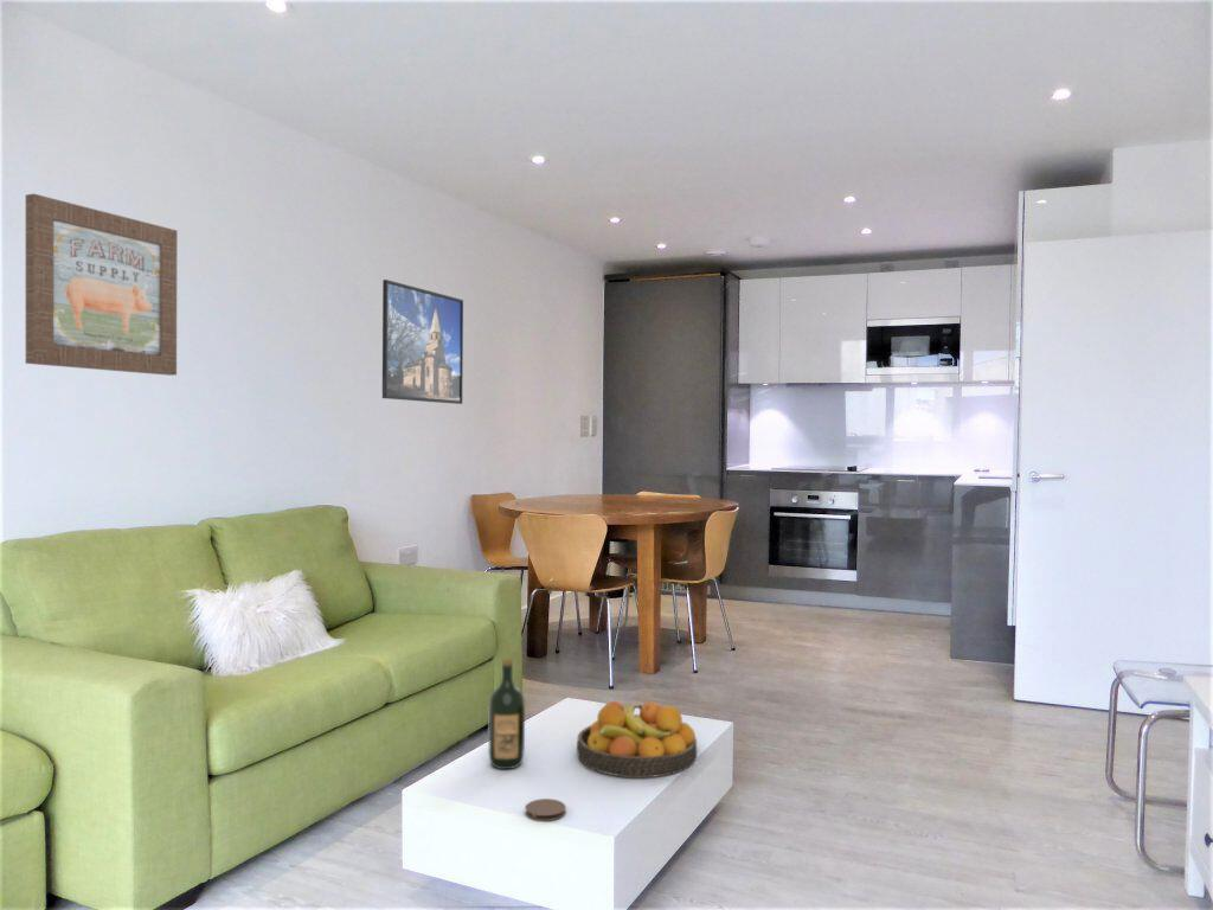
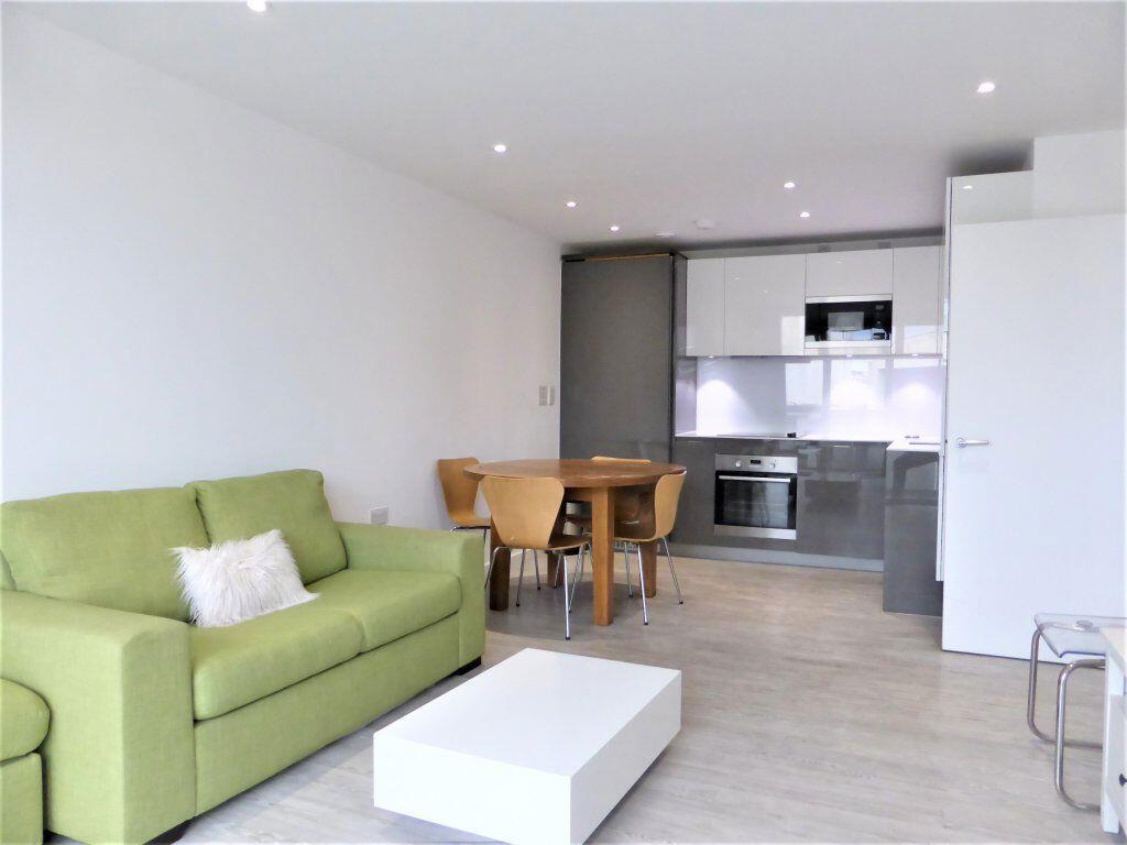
- coaster (545, 809)
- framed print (425, 345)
- fruit bowl (636, 729)
- wine bottle (506, 712)
- wall art (107, 291)
